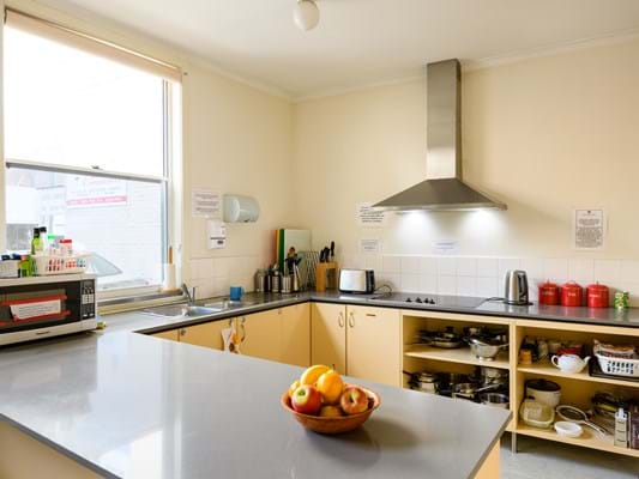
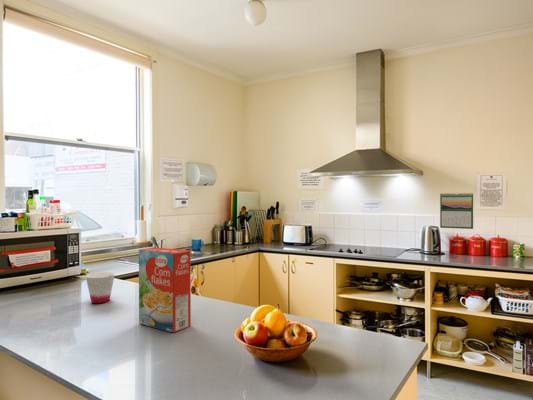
+ calendar (456, 210)
+ cup (100, 288)
+ cereal box (164, 287)
